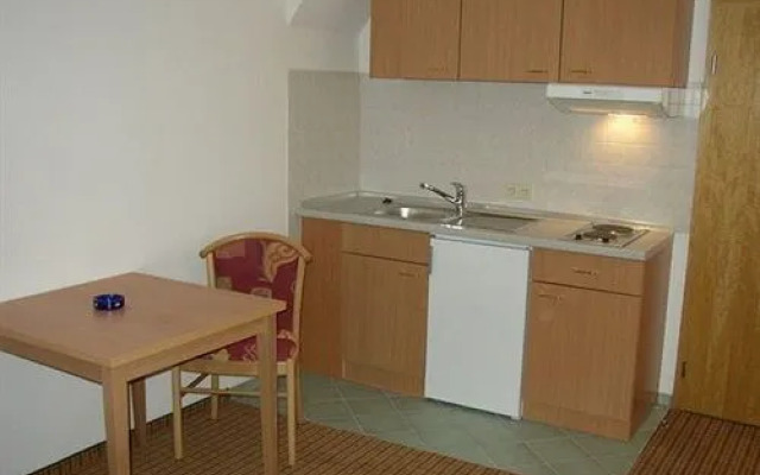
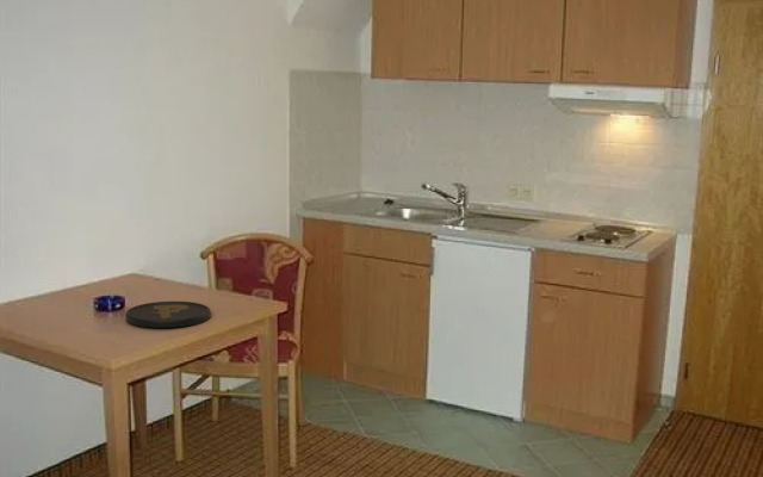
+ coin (168, 314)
